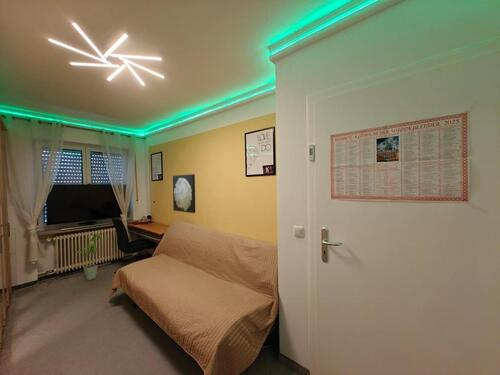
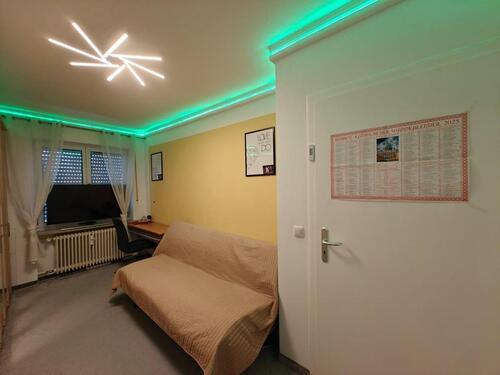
- house plant (91, 256)
- wall art (183, 193)
